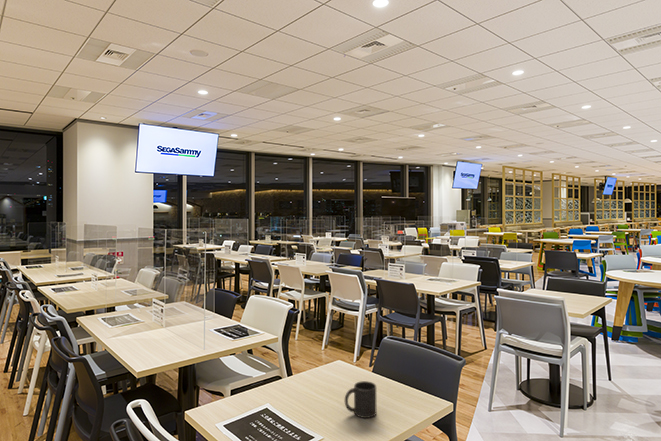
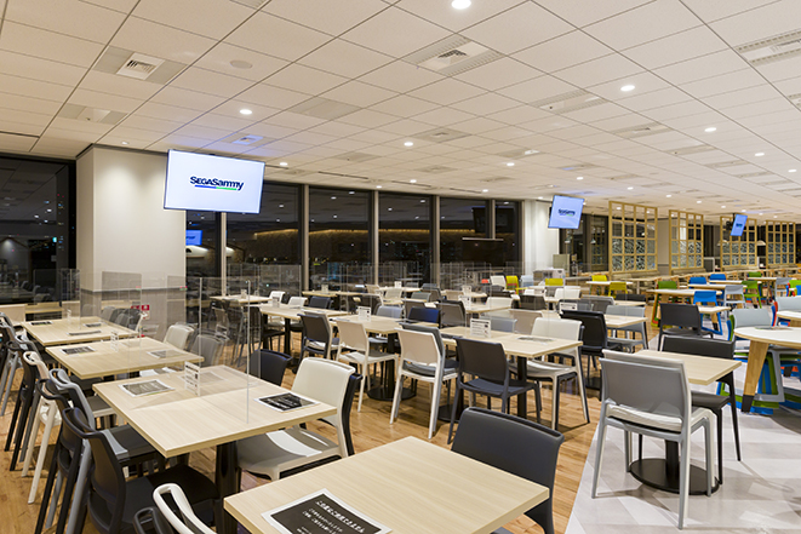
- mug (360, 399)
